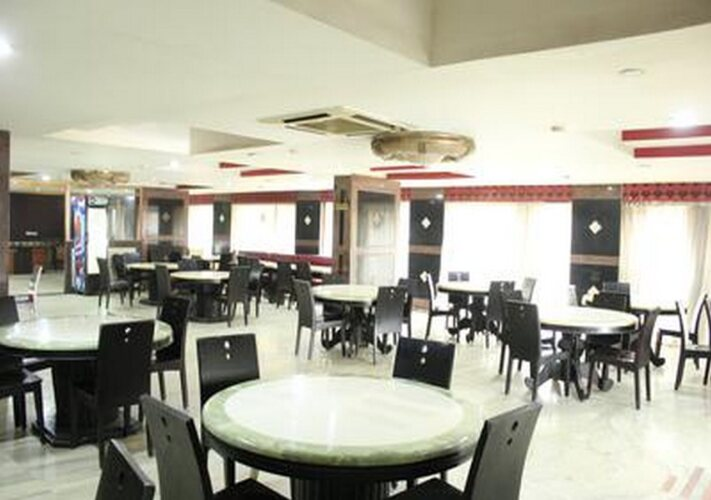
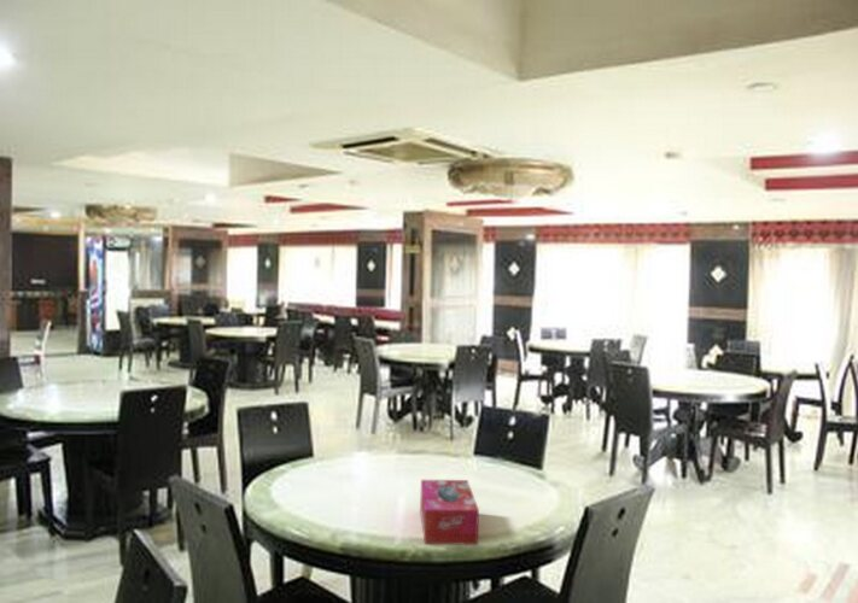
+ tissue box (446, 509)
